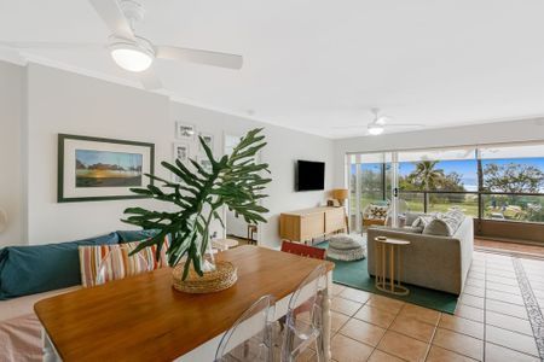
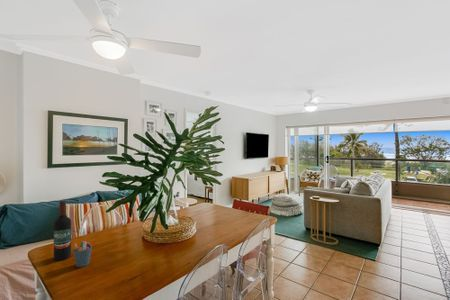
+ pen holder (82, 251)
+ wine bottle (62, 229)
